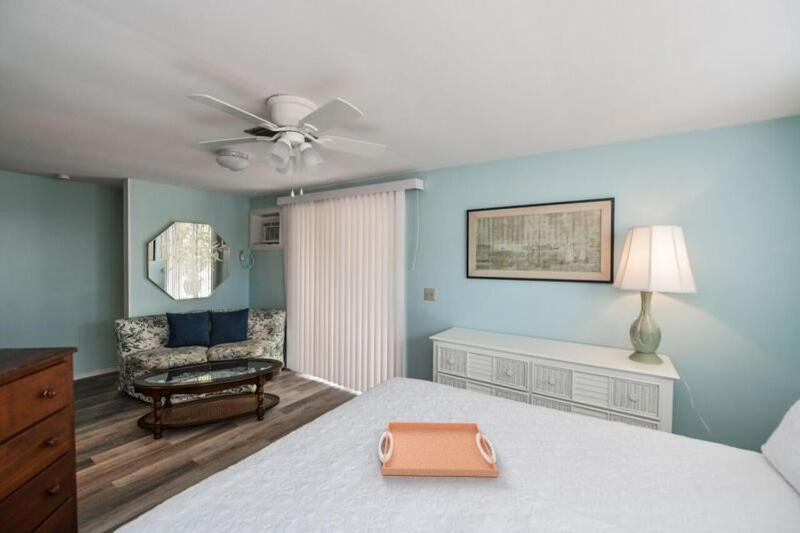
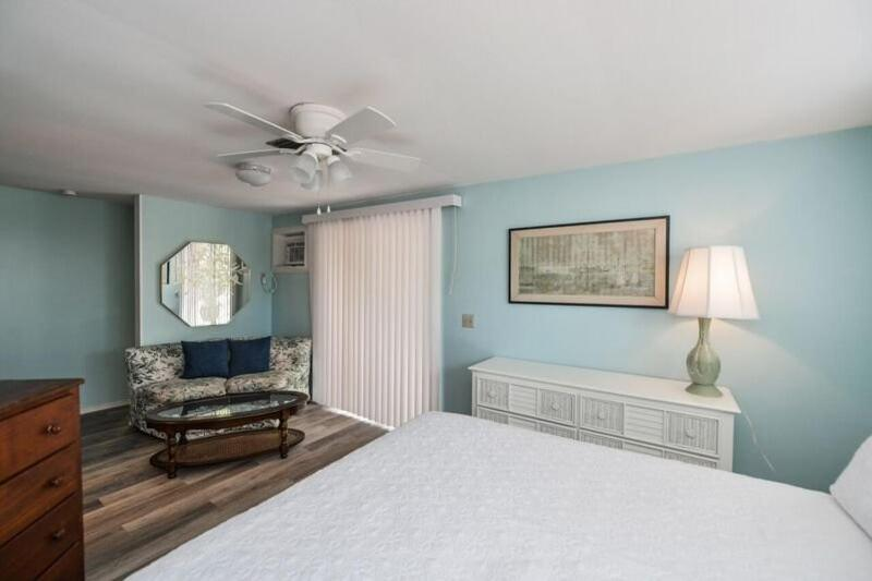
- serving tray (435, 445)
